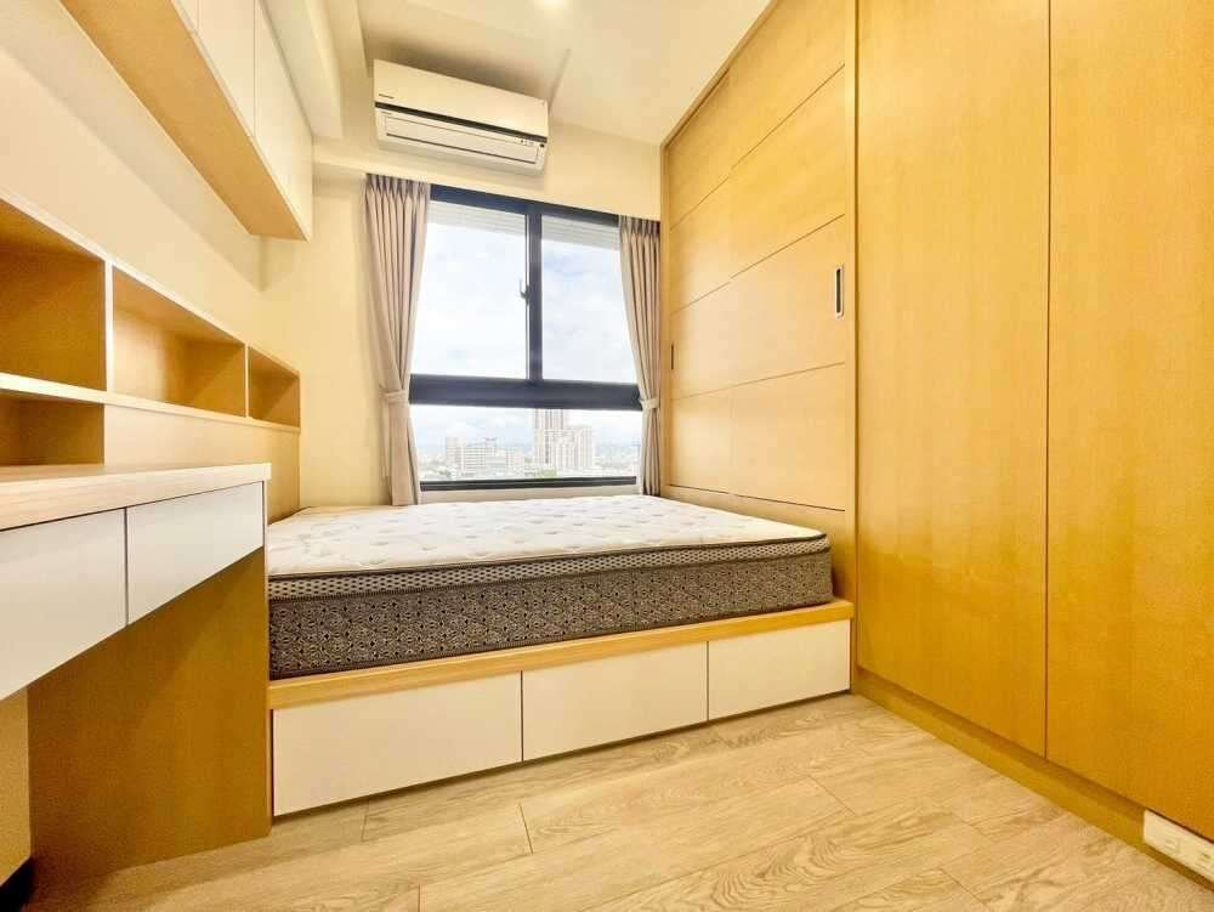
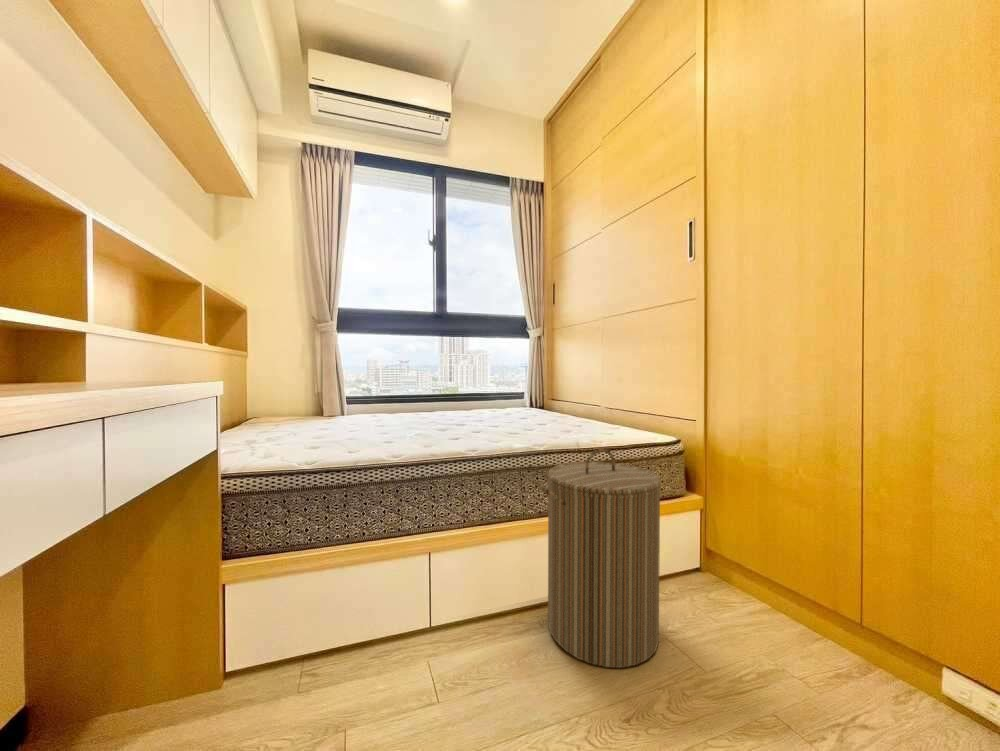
+ laundry hamper (602, 539)
